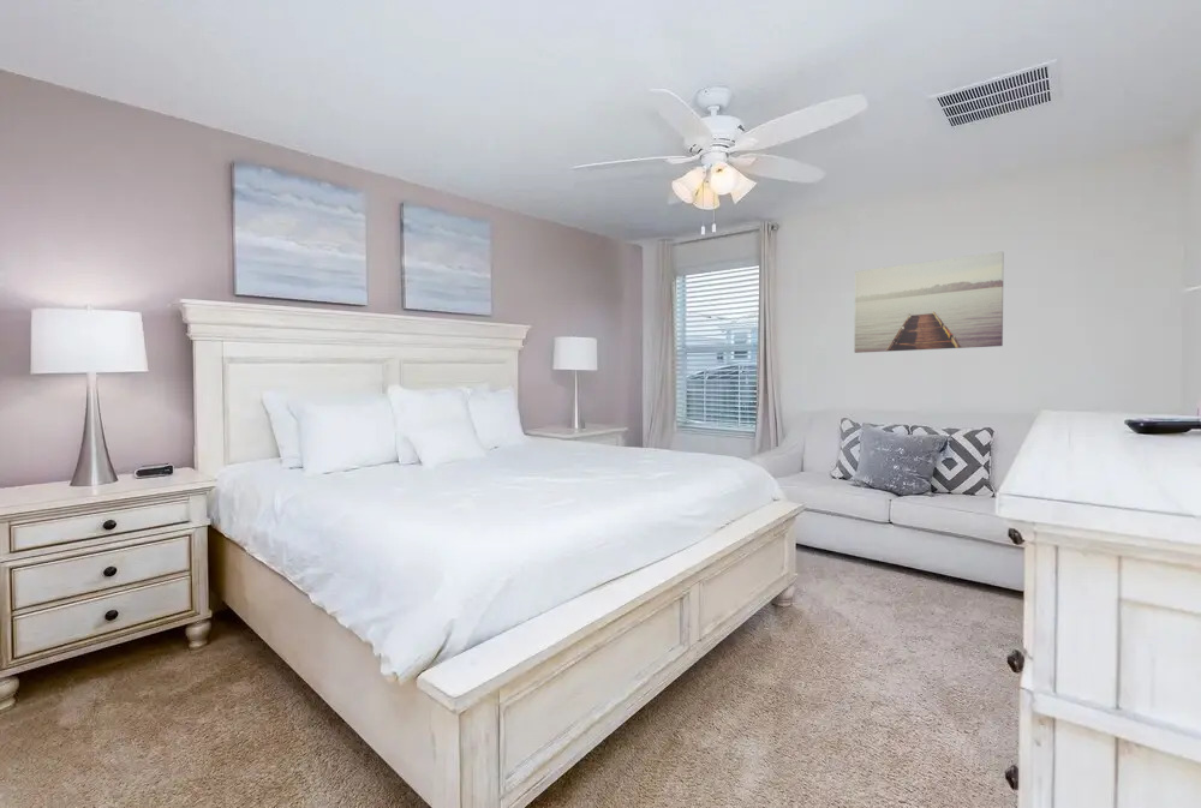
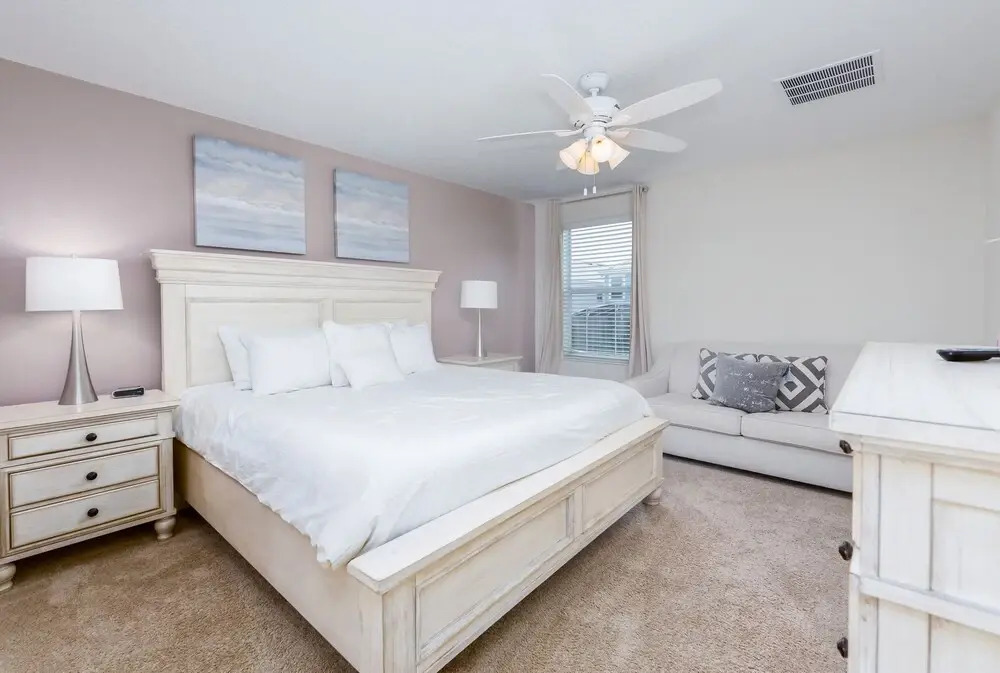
- wall art (922, 305)
